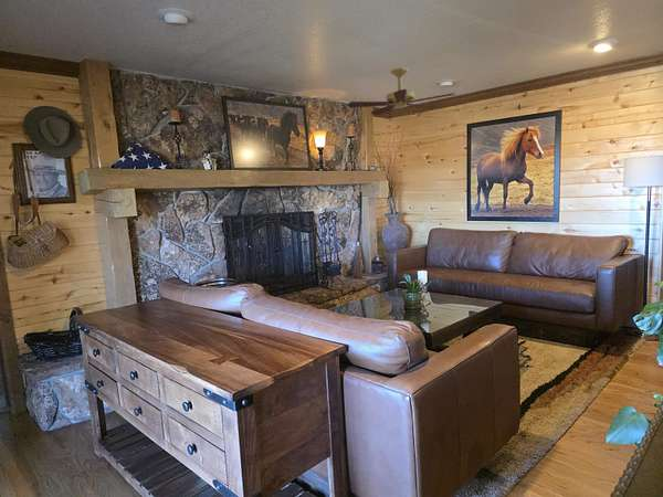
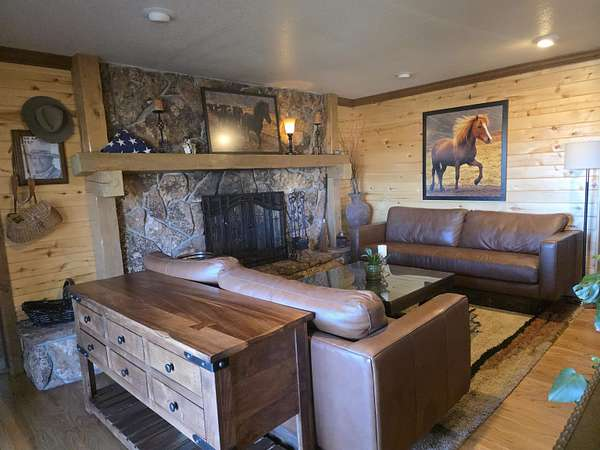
- ceiling fan (399, 87)
